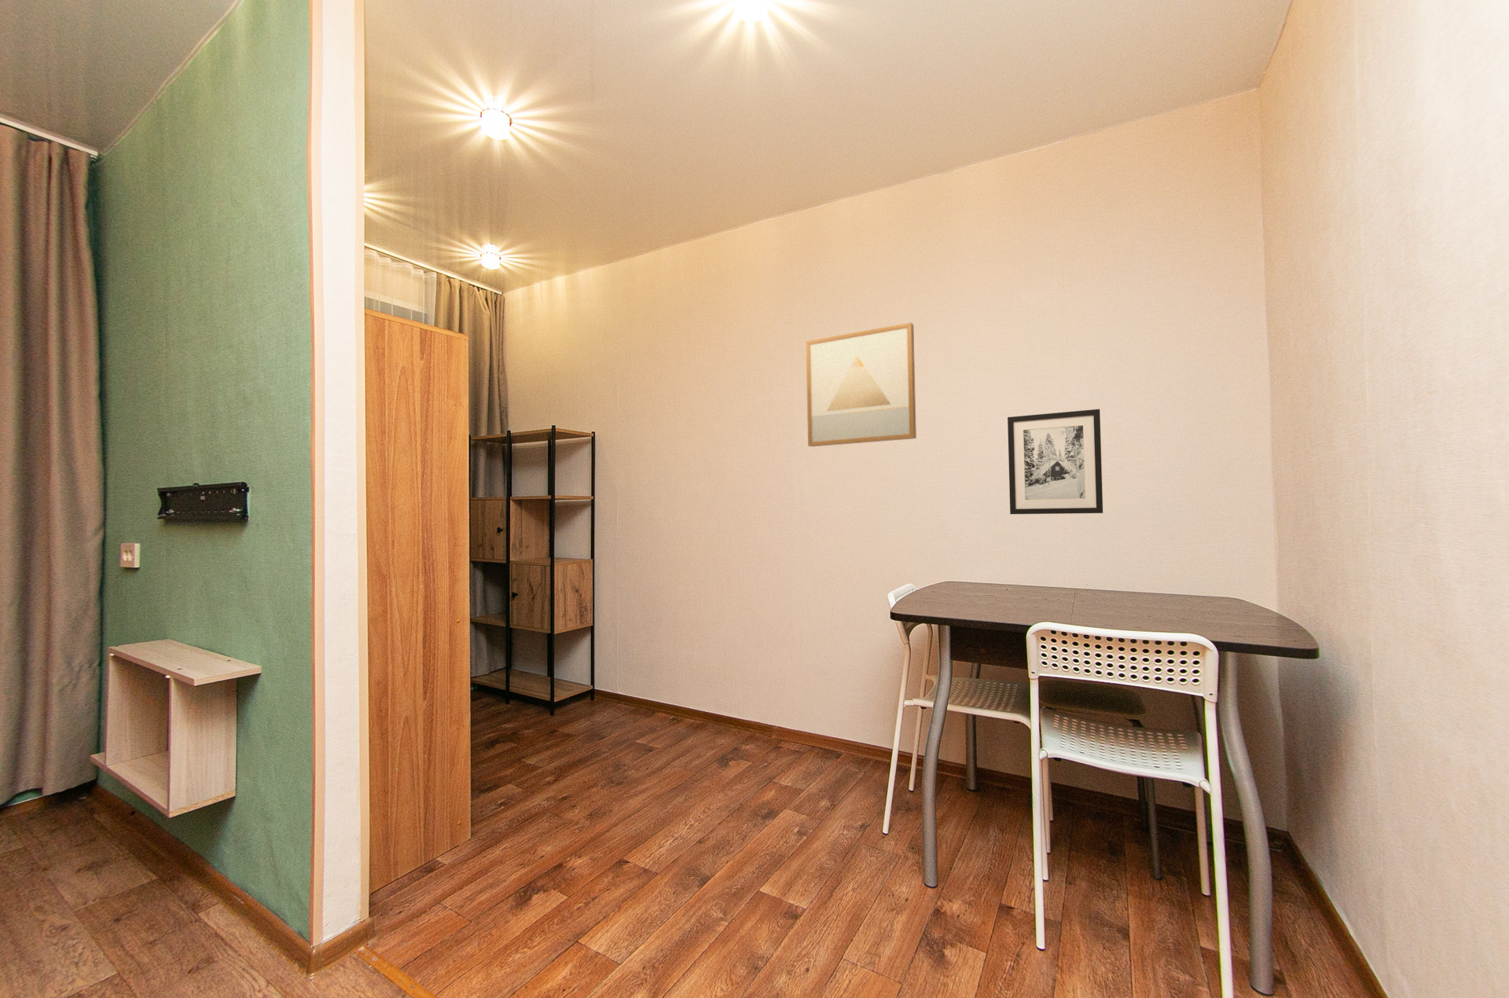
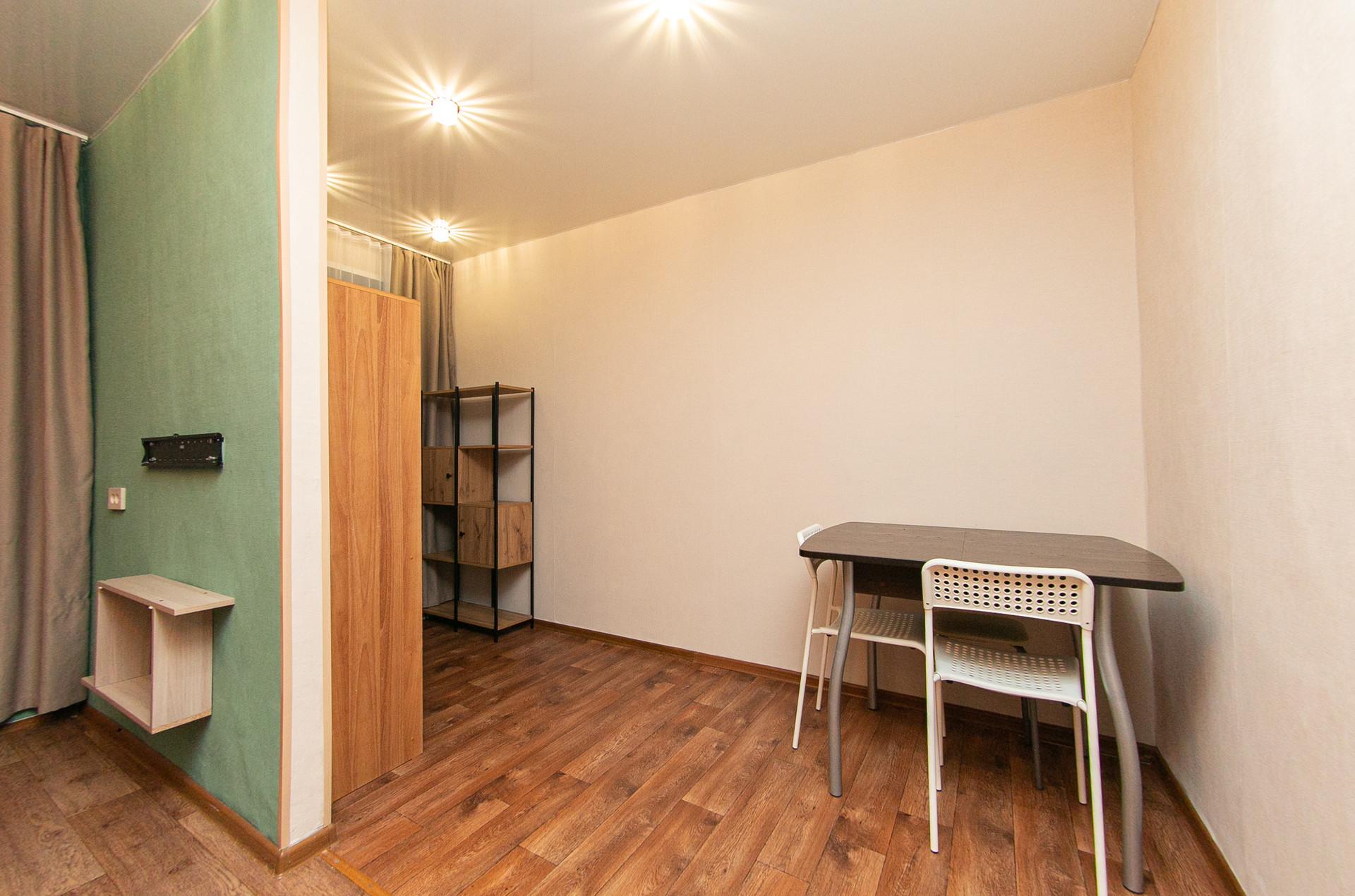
- wall art (1054, 463)
- wall art (859, 388)
